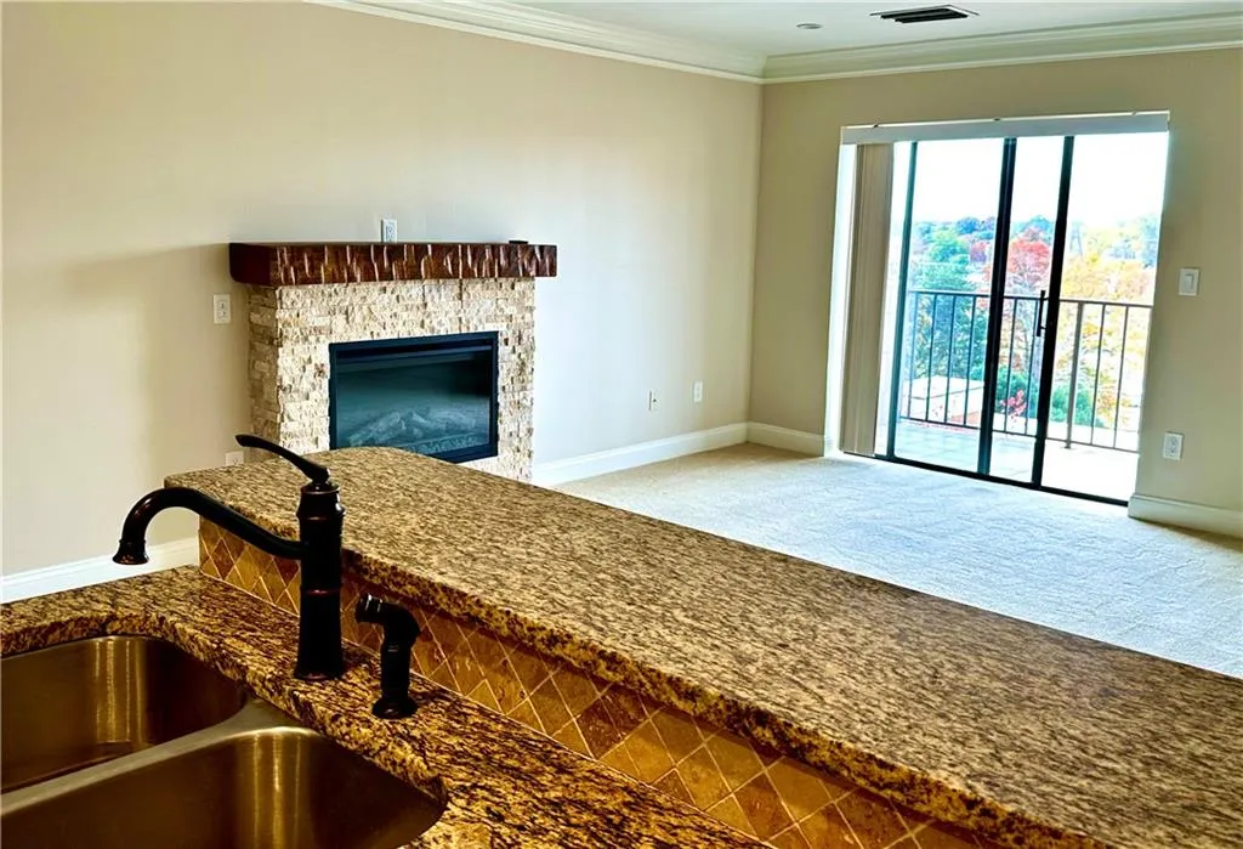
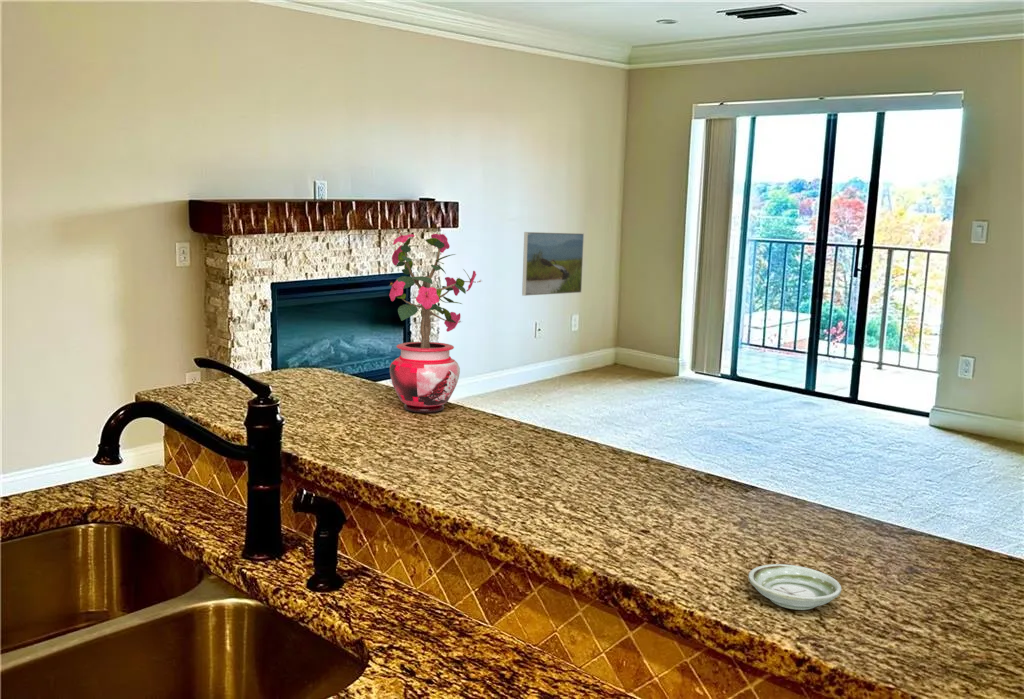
+ potted plant (424, 319)
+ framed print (553, 263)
+ saucer (793, 590)
